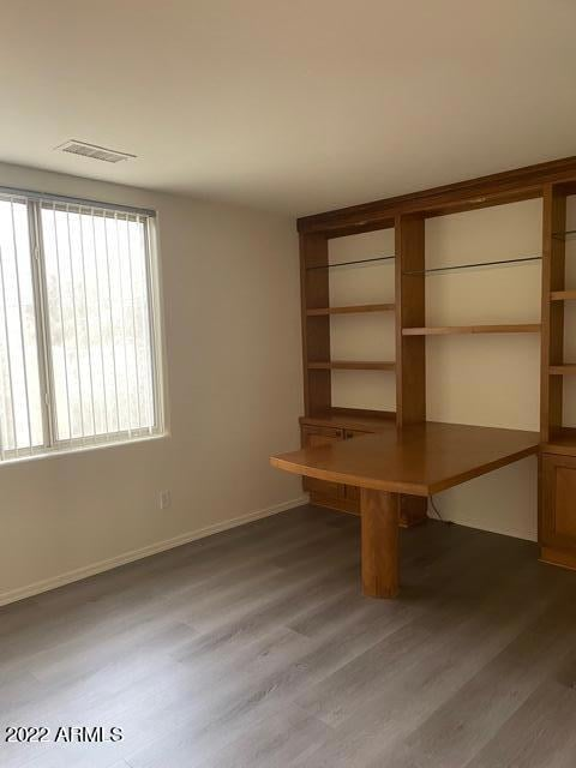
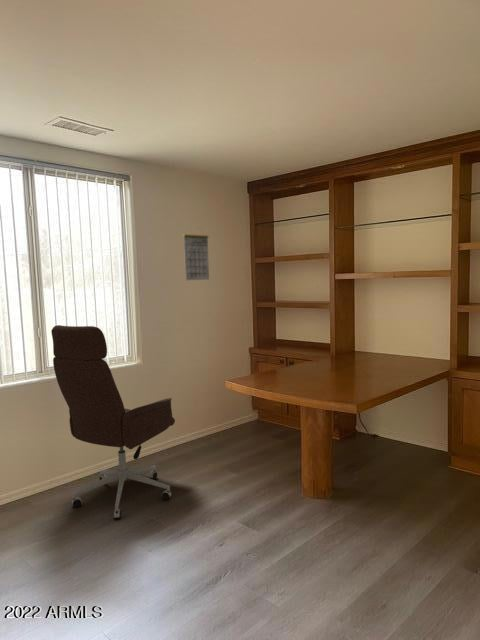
+ calendar (196, 252)
+ office chair (115, 411)
